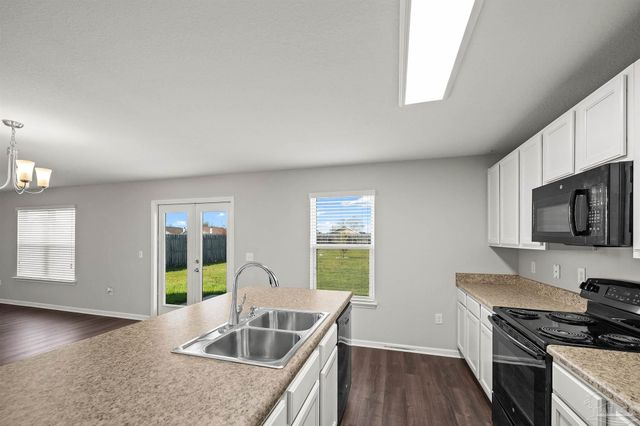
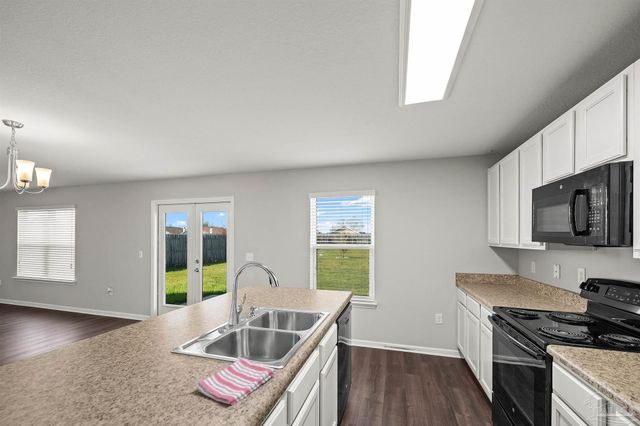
+ dish towel (238, 377)
